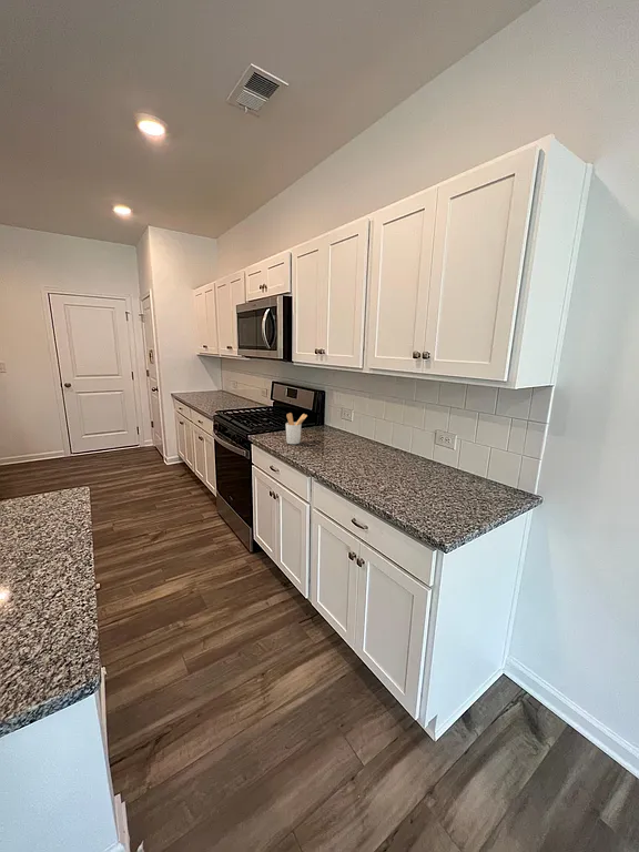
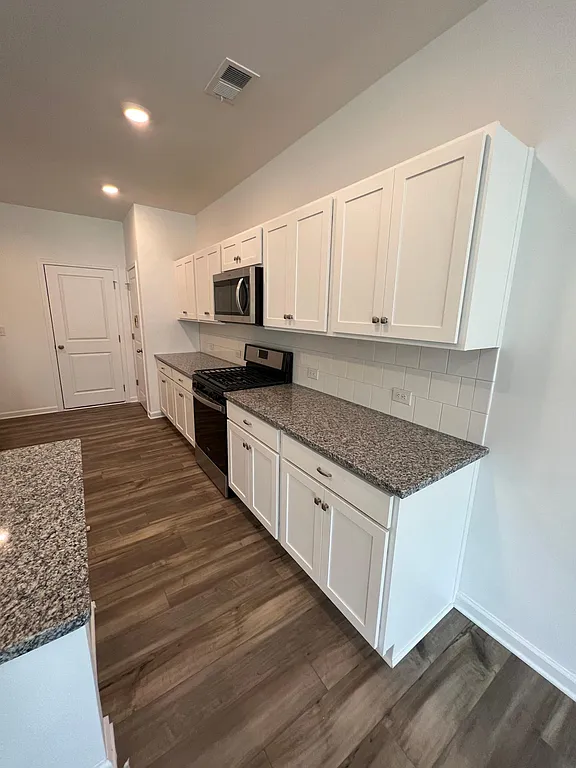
- utensil holder (296, 427)
